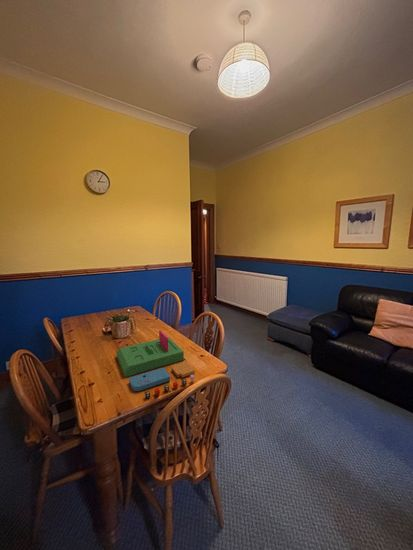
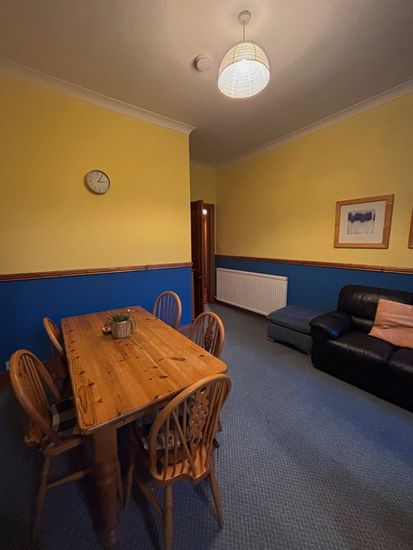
- board game (154, 355)
